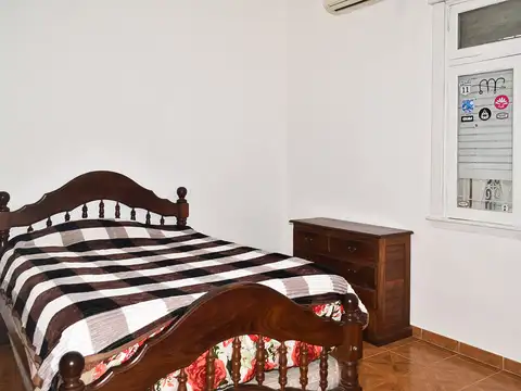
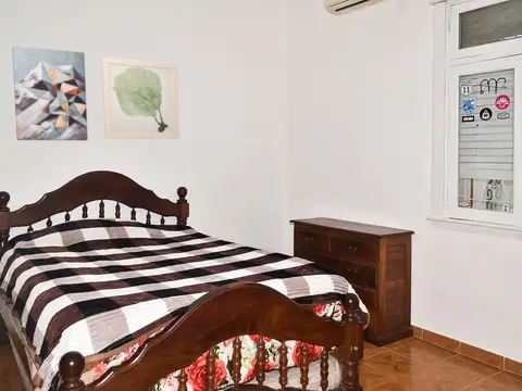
+ wall art (51, 94)
+ wall art (141, 100)
